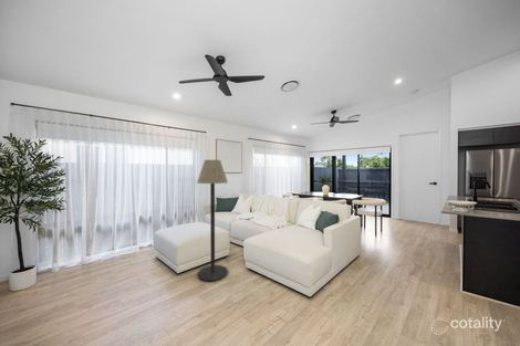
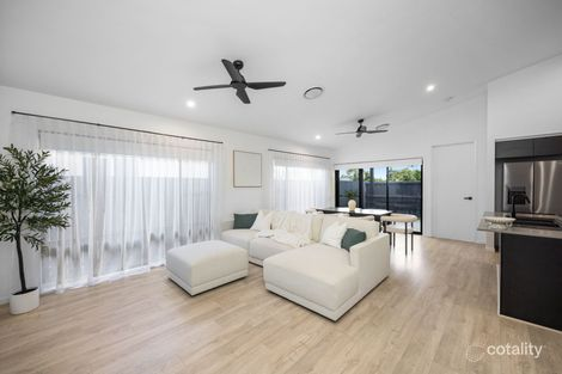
- floor lamp (212, 217)
